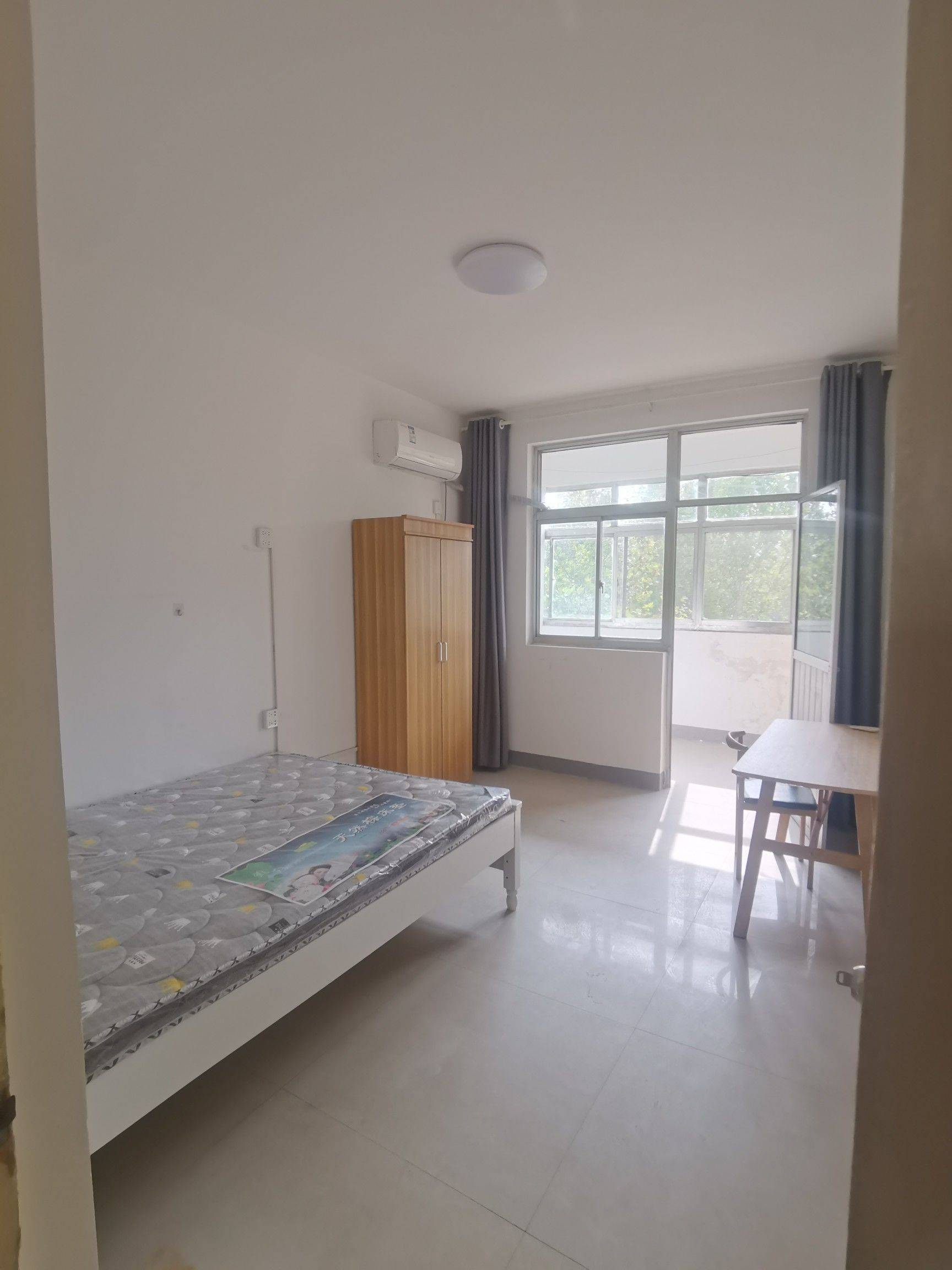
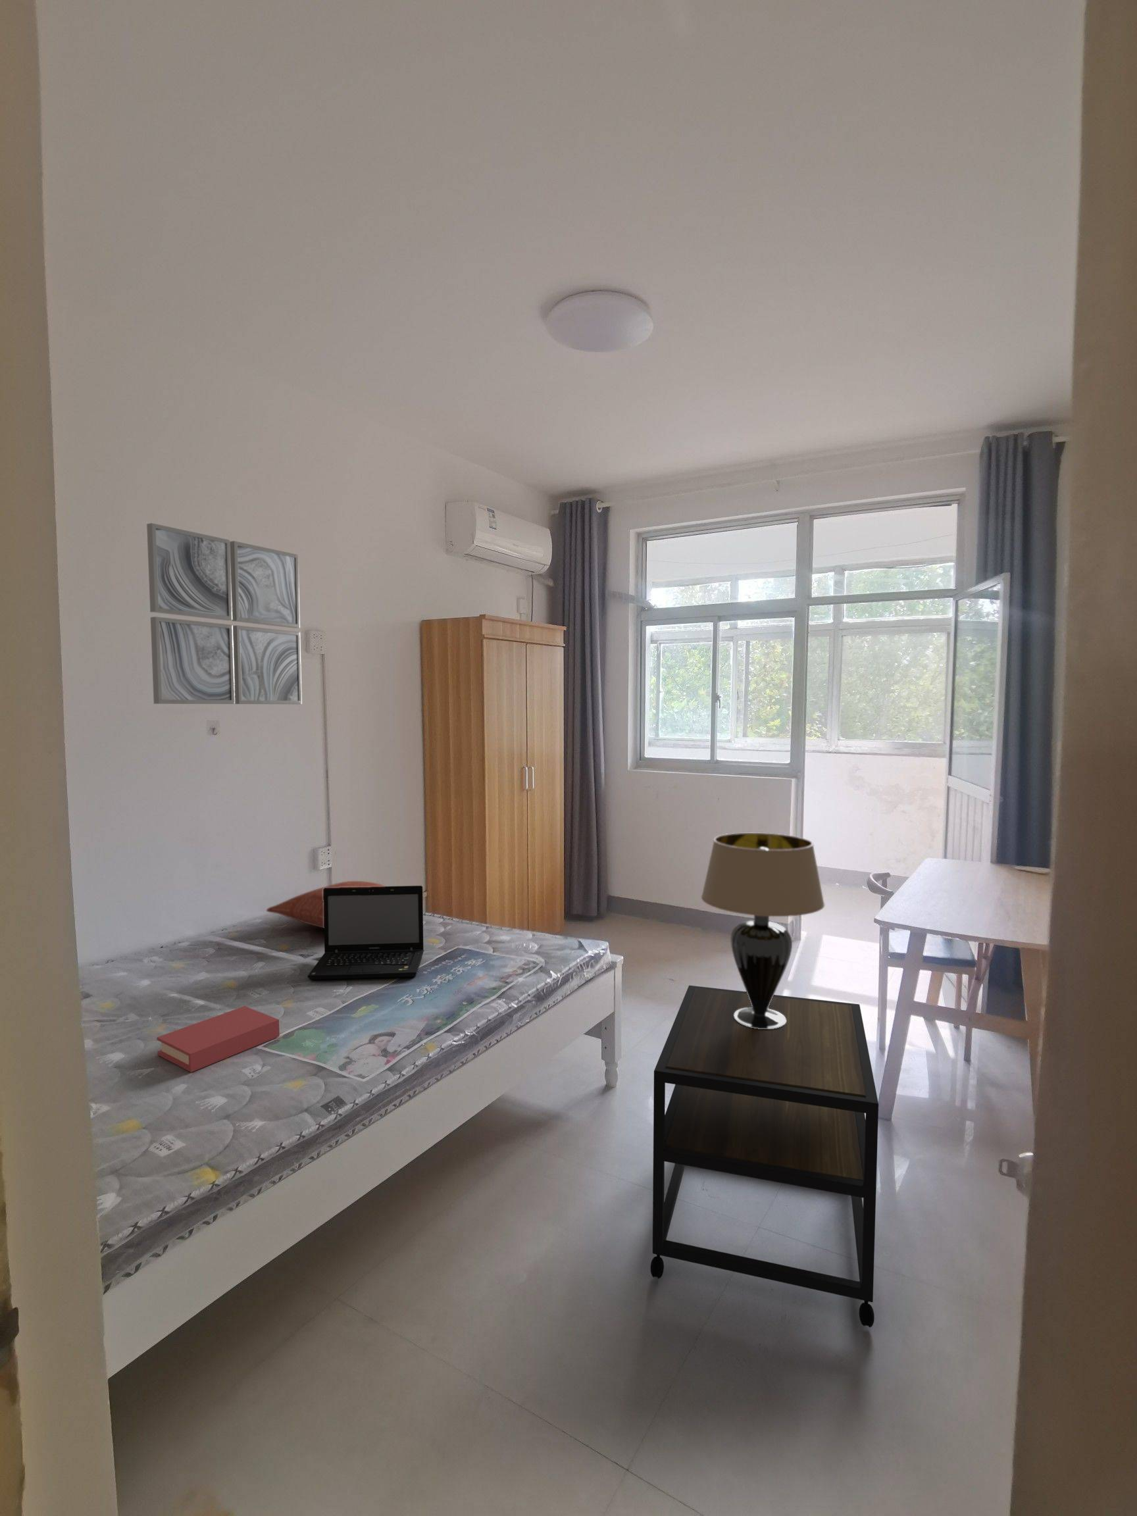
+ laptop (368, 931)
+ book (220, 1036)
+ wall art (232, 621)
+ table lamp (761, 930)
+ side table (766, 1128)
+ pillow (345, 886)
